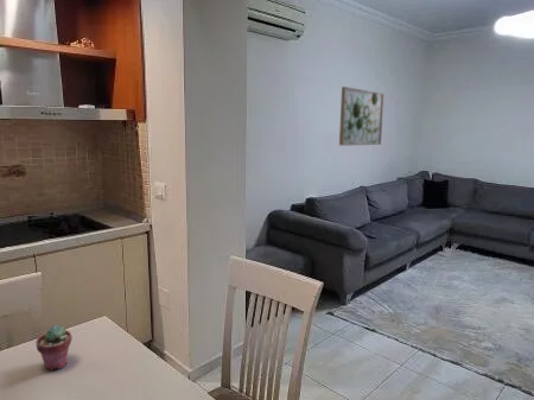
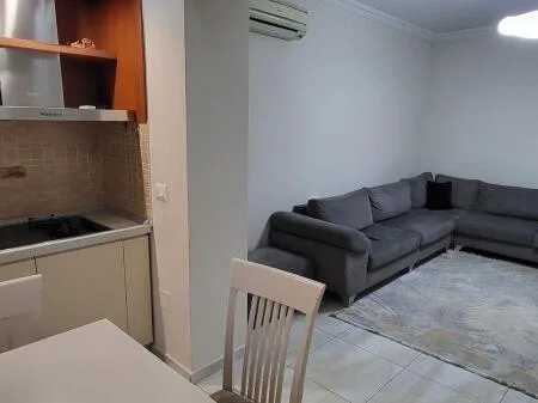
- wall art (363, 118)
- potted succulent (55, 345)
